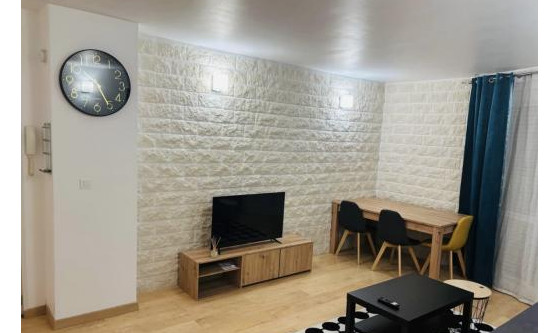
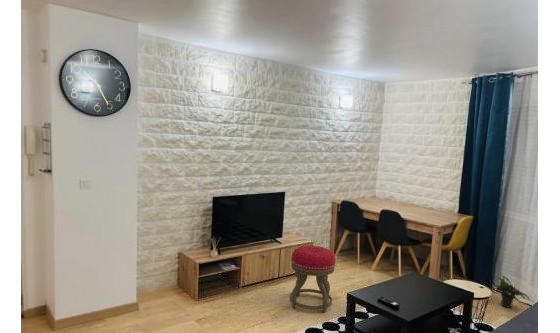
+ stool (312, 275)
+ potted plant (509, 292)
